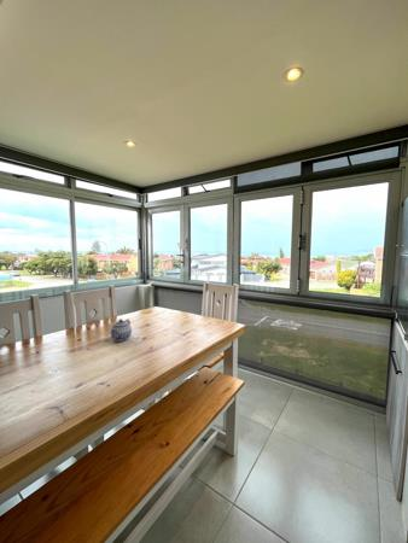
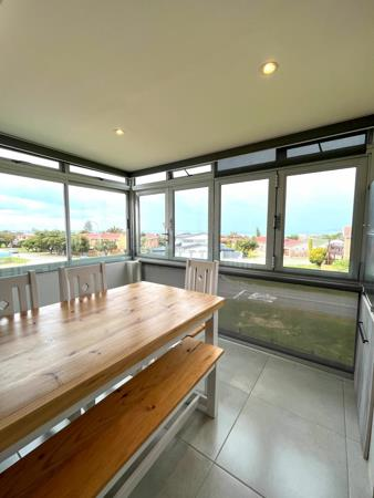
- teapot (121, 328)
